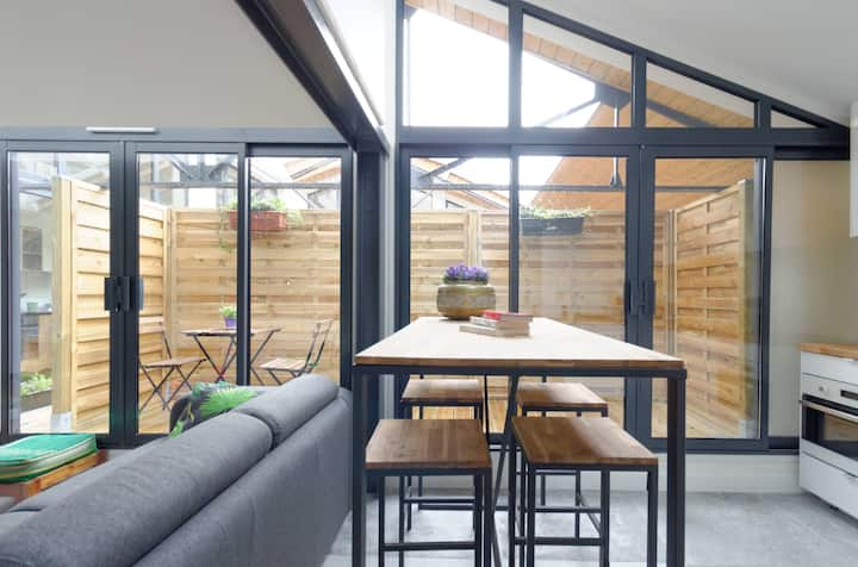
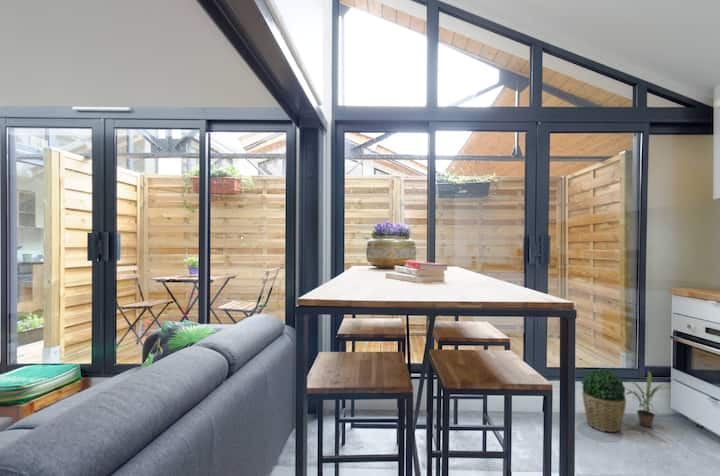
+ potted plant (649, 400)
+ potted plant (603, 398)
